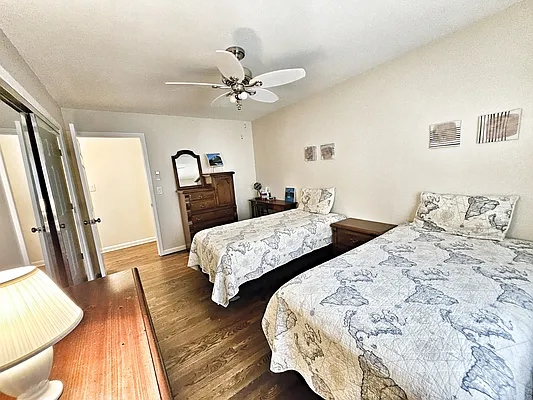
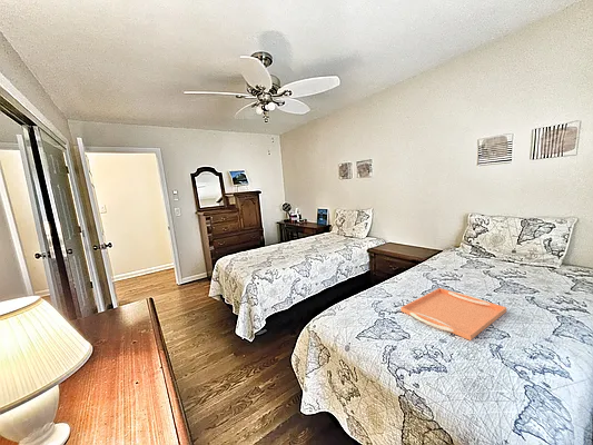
+ serving tray (452, 309)
